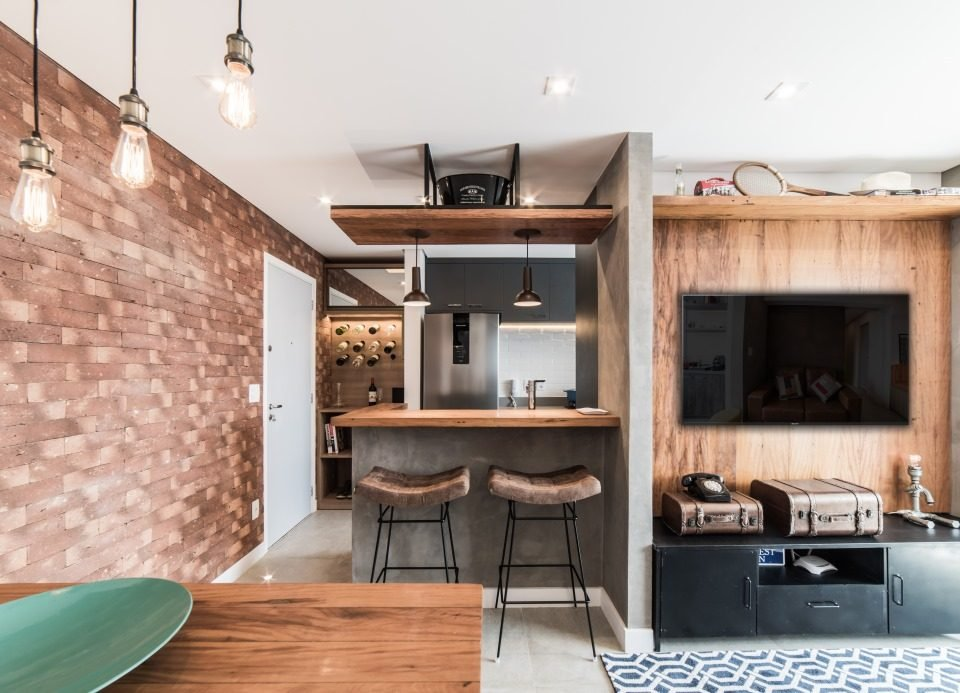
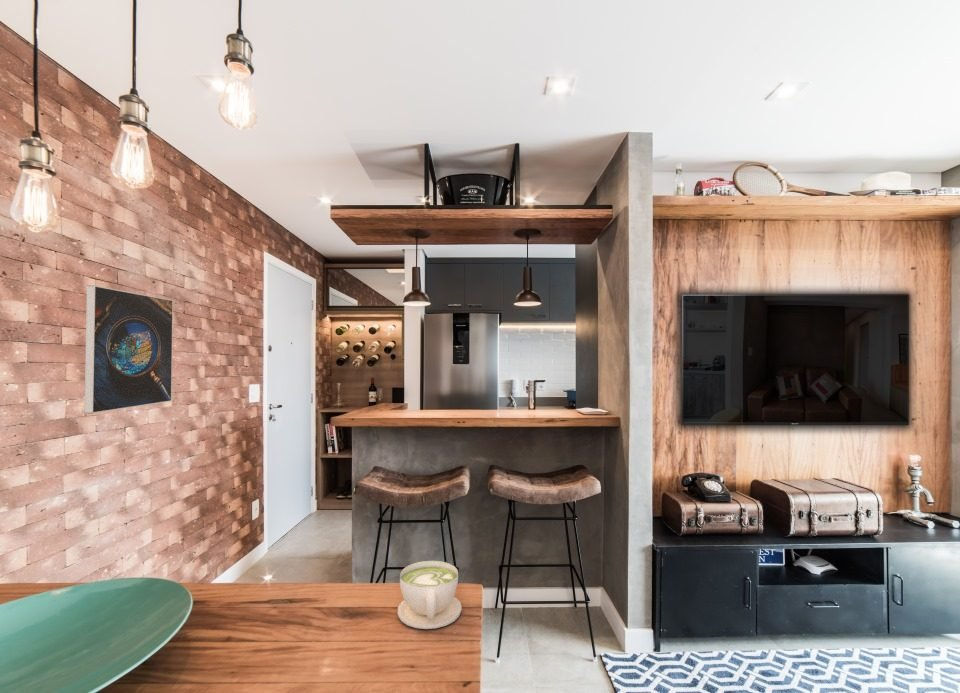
+ coffee cup (430, 594)
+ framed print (134, 350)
